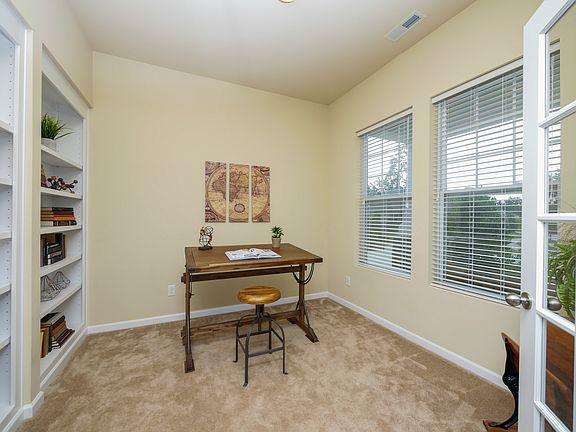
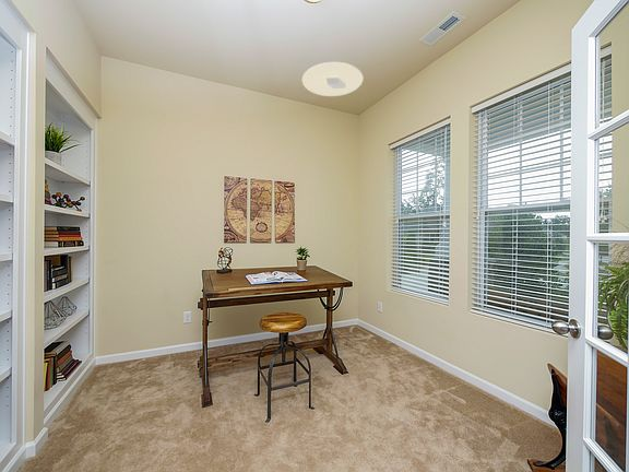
+ ceiling light (332, 78)
